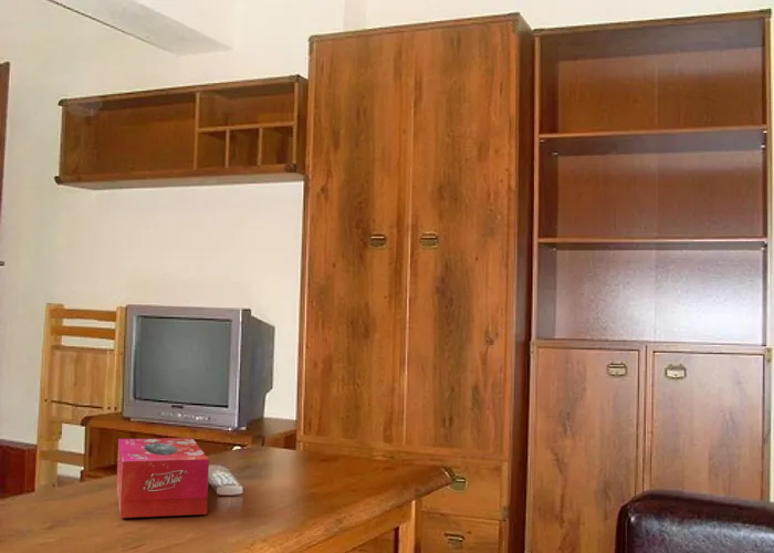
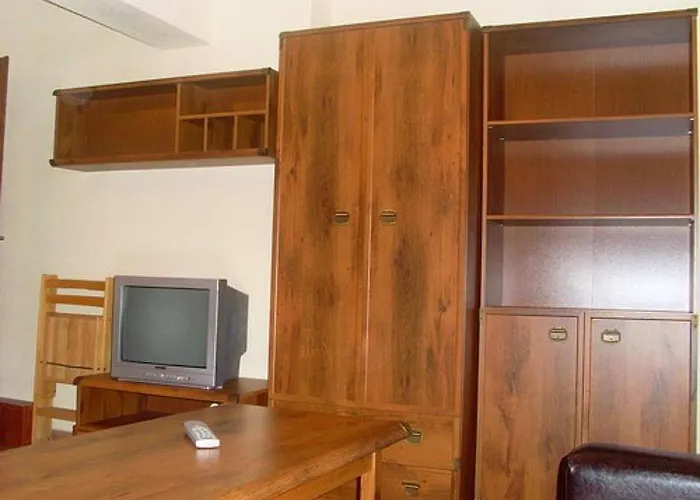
- tissue box (159, 473)
